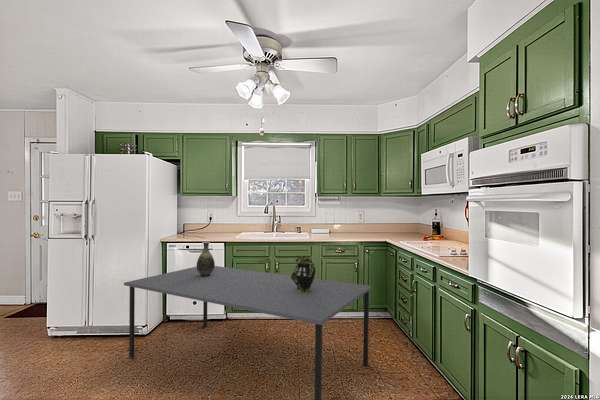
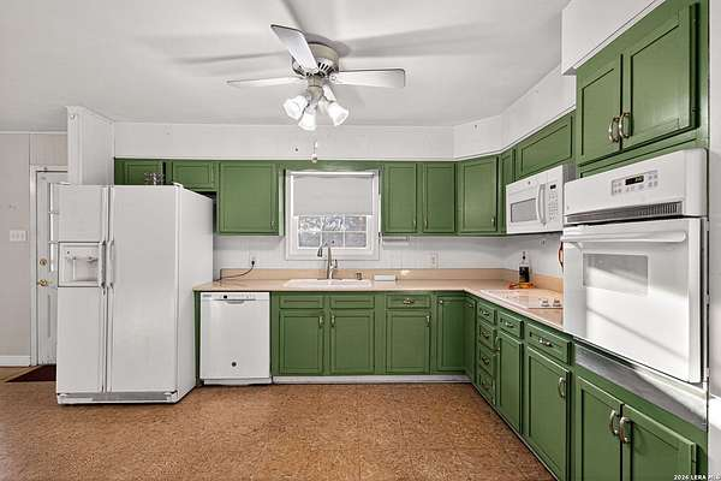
- ceramic pitcher (305, 273)
- vase (205, 258)
- dining table (249, 310)
